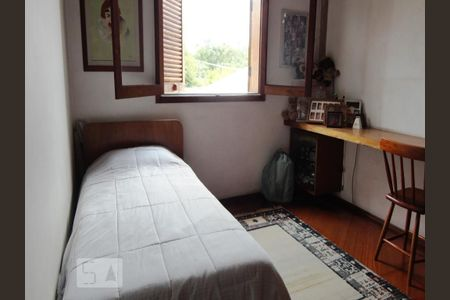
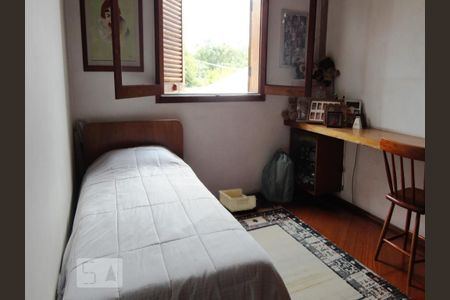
+ storage bin (237, 199)
